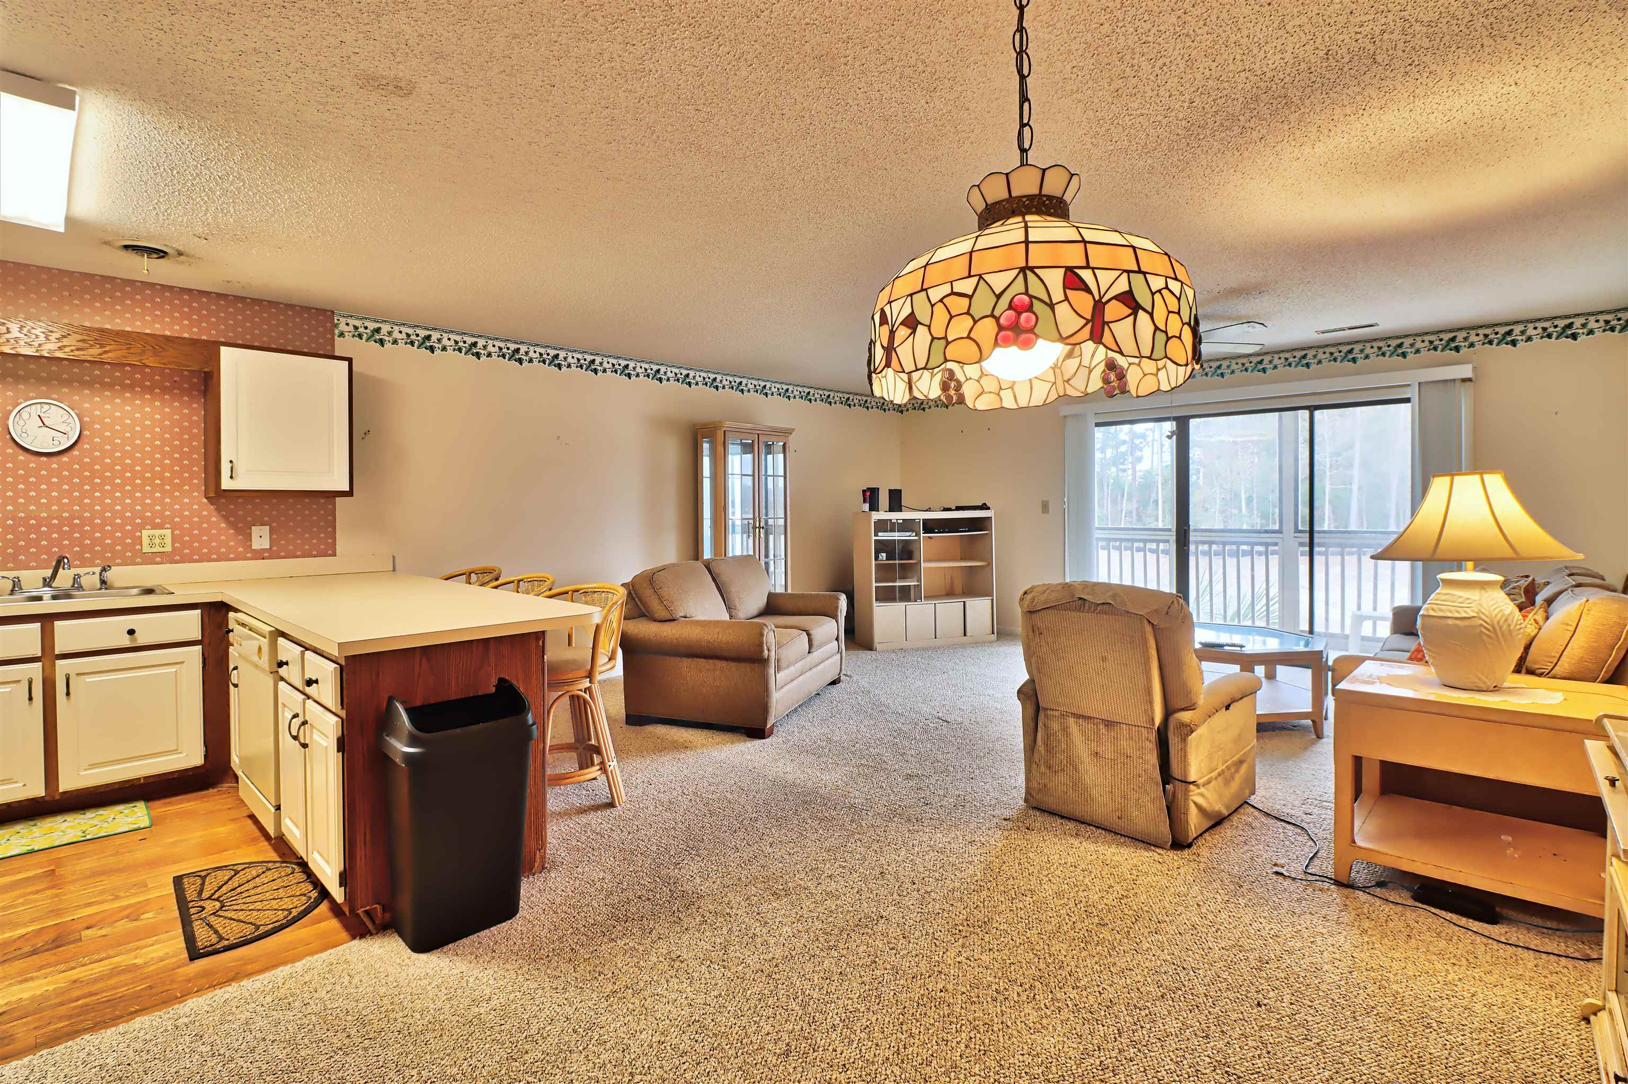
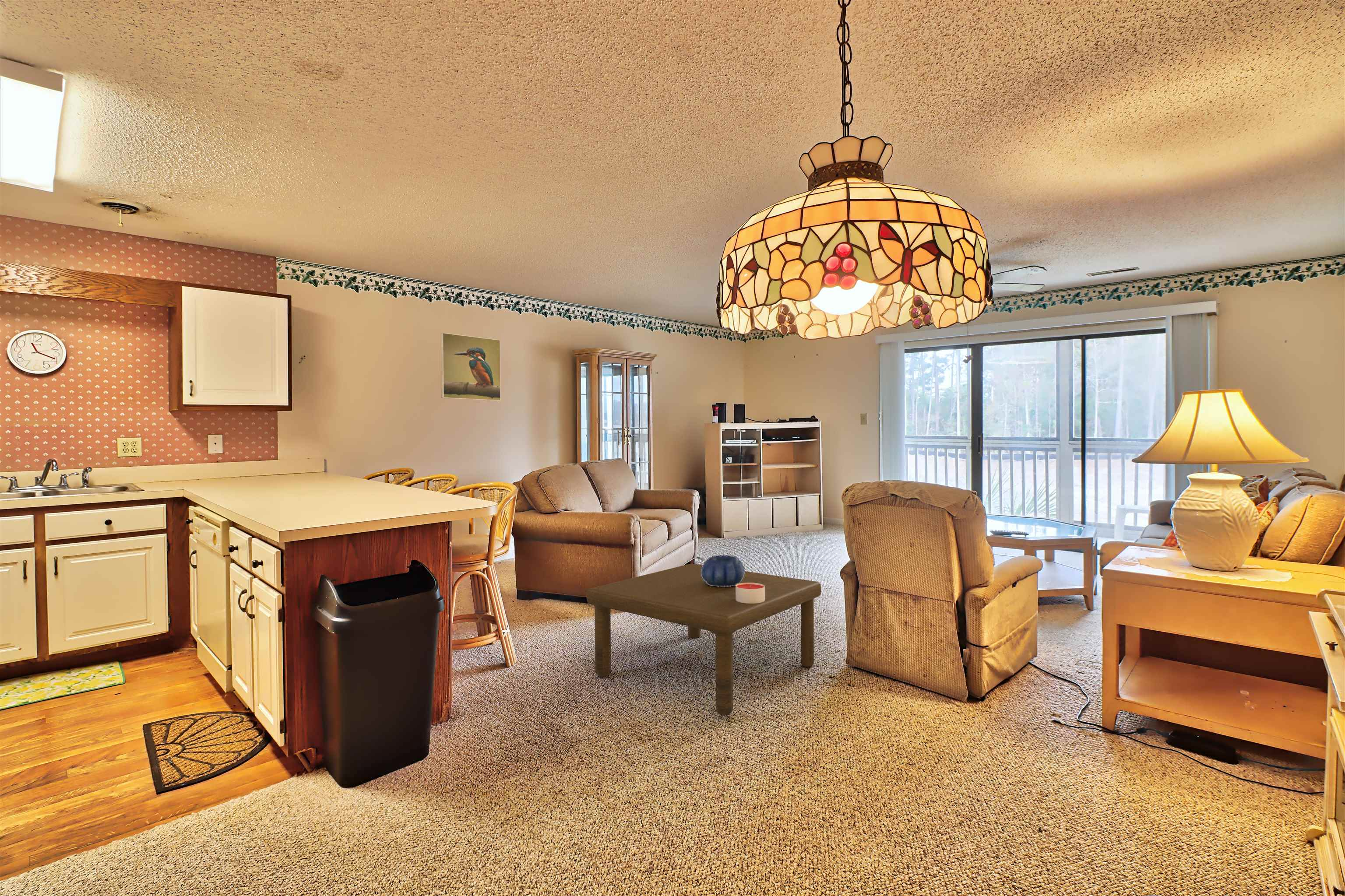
+ decorative bowl (723, 570)
+ candle (750, 592)
+ coffee table (706, 628)
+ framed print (472, 368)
